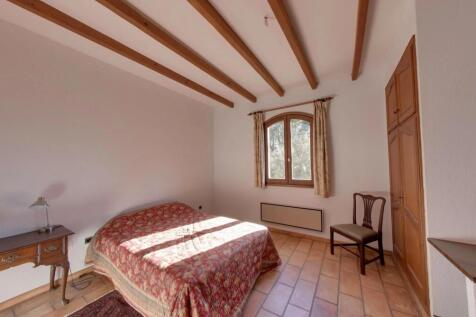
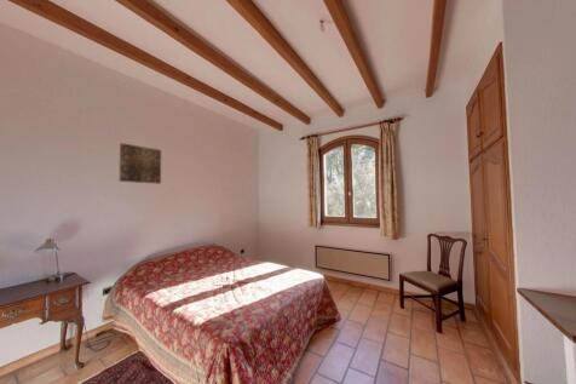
+ wall art (142, 165)
